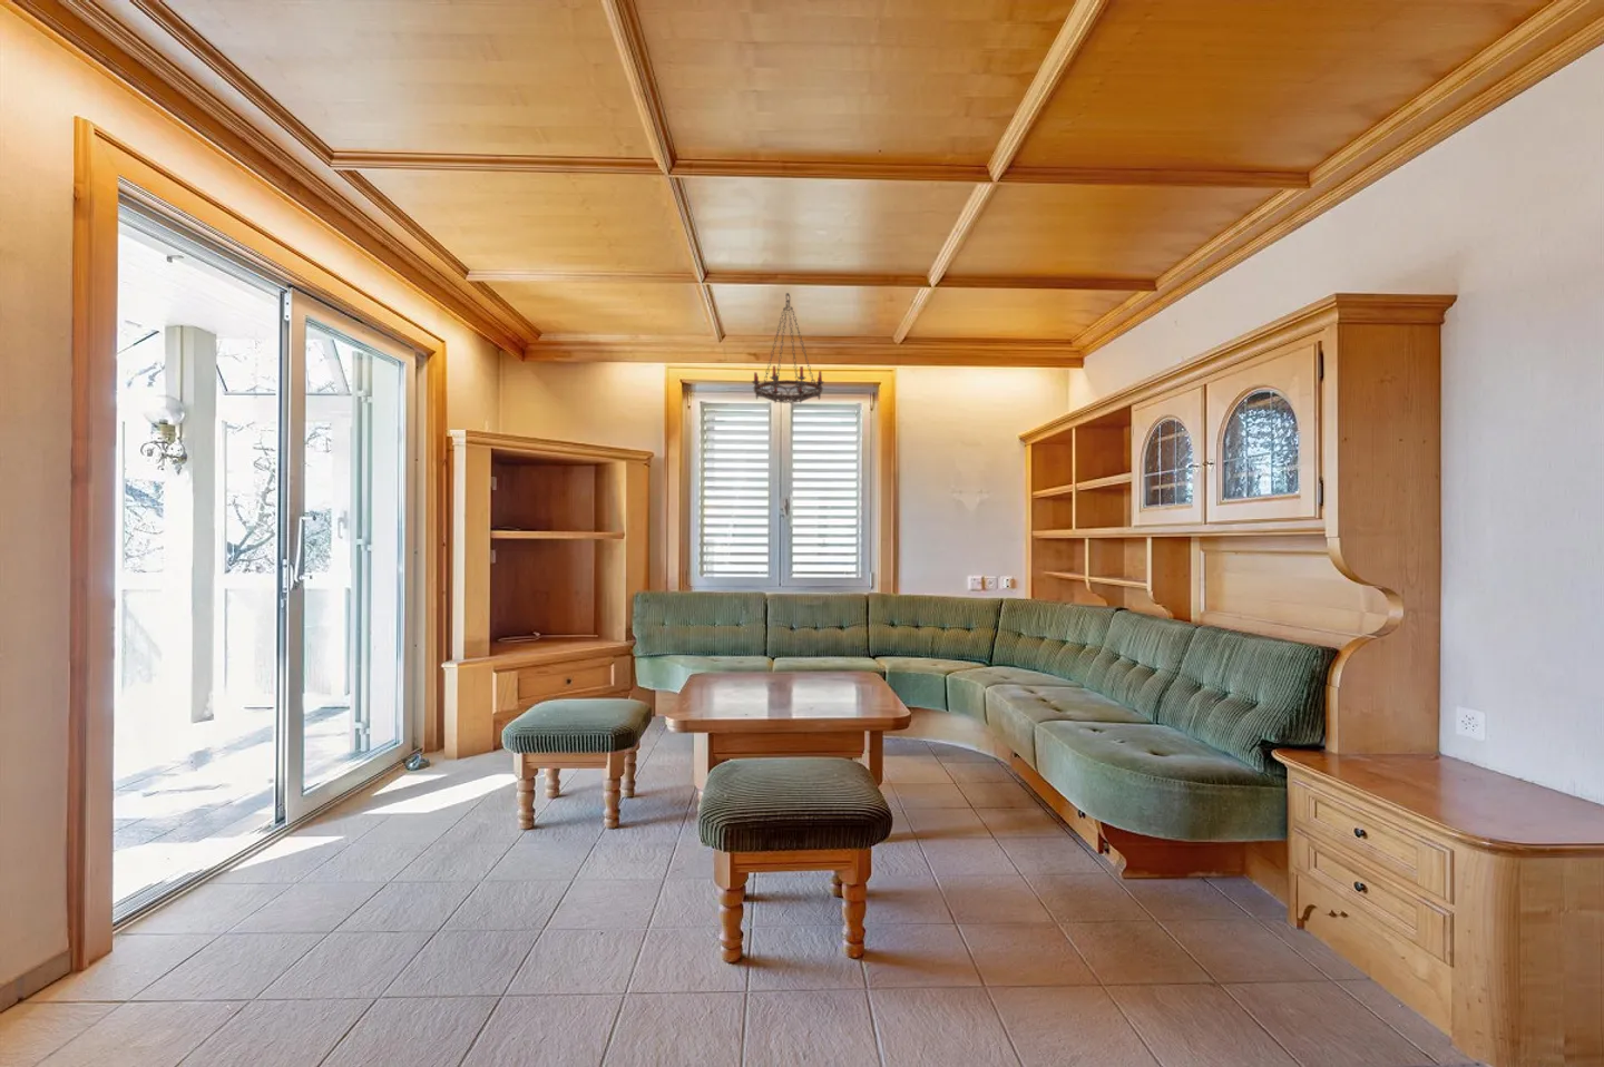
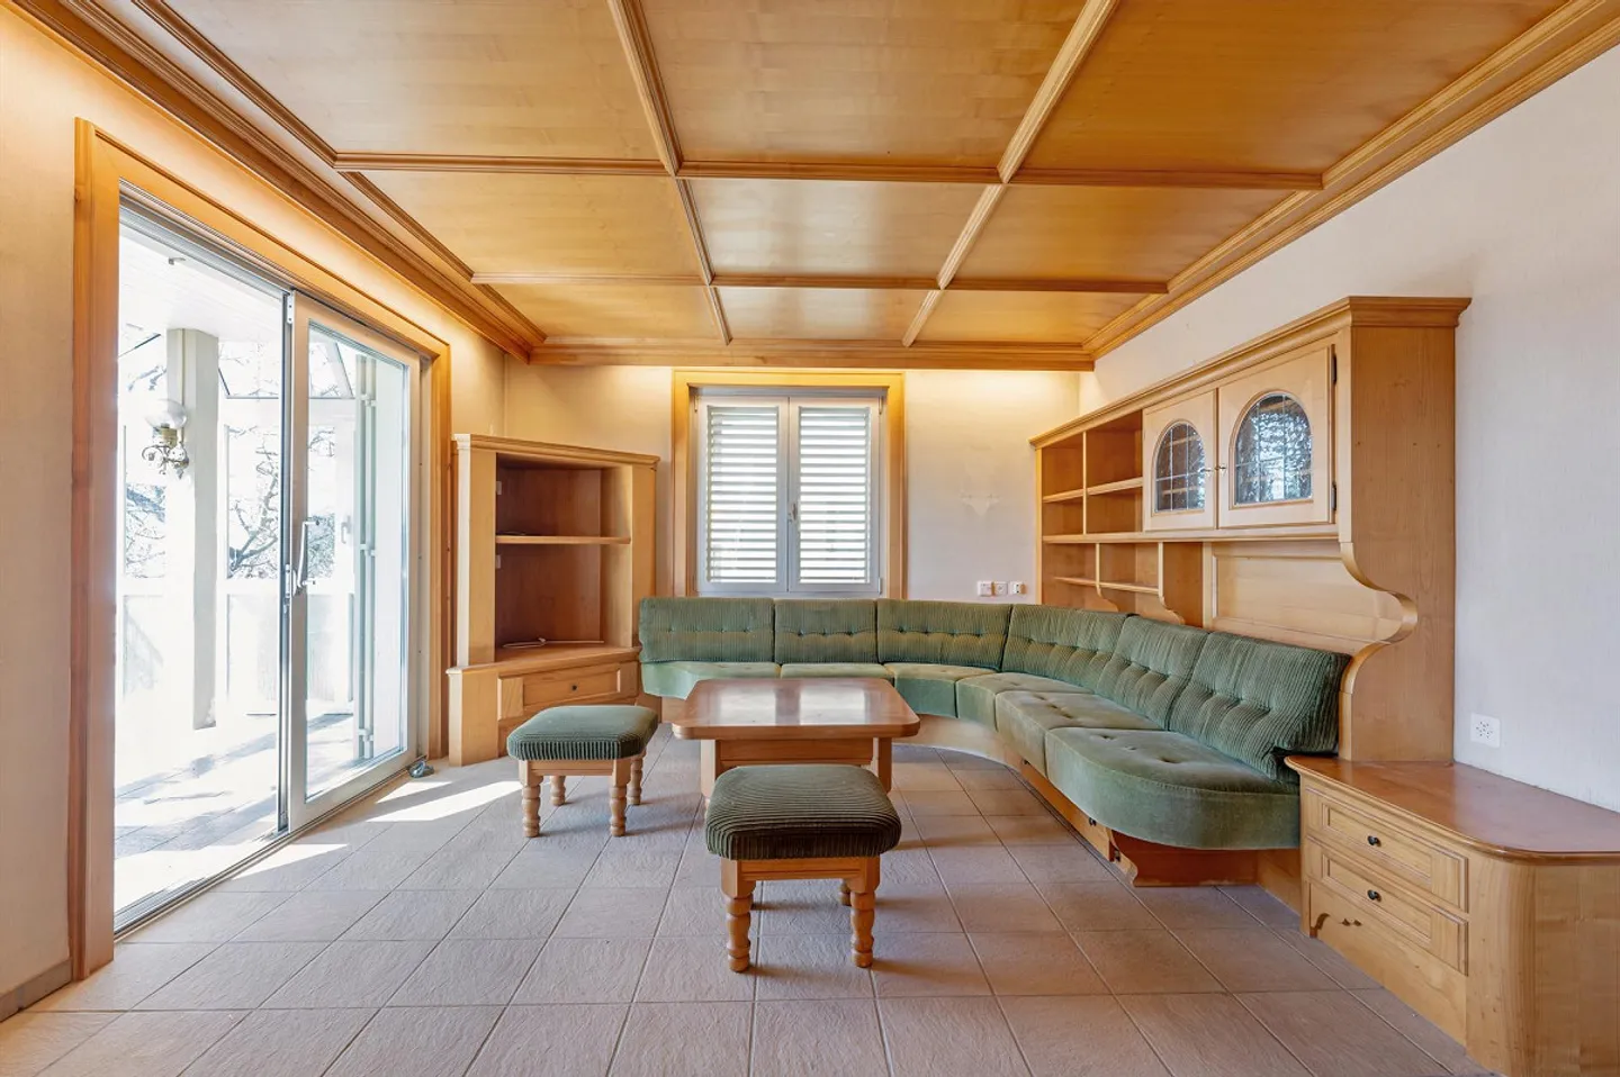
- chandelier (792, 347)
